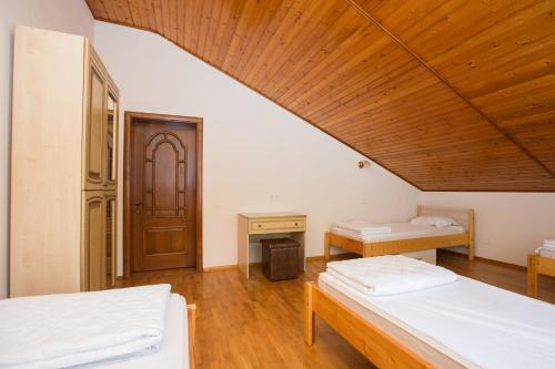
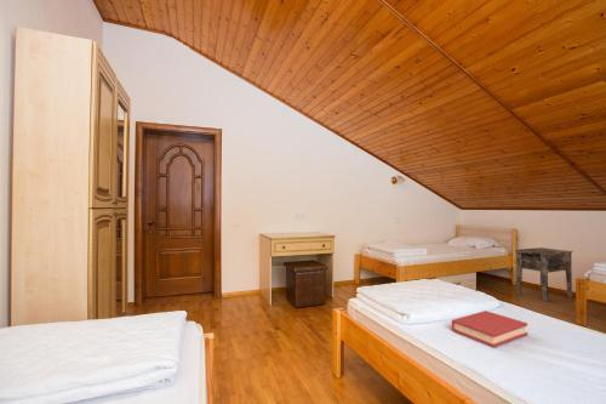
+ side table (543, 272)
+ hardback book (488, 326)
